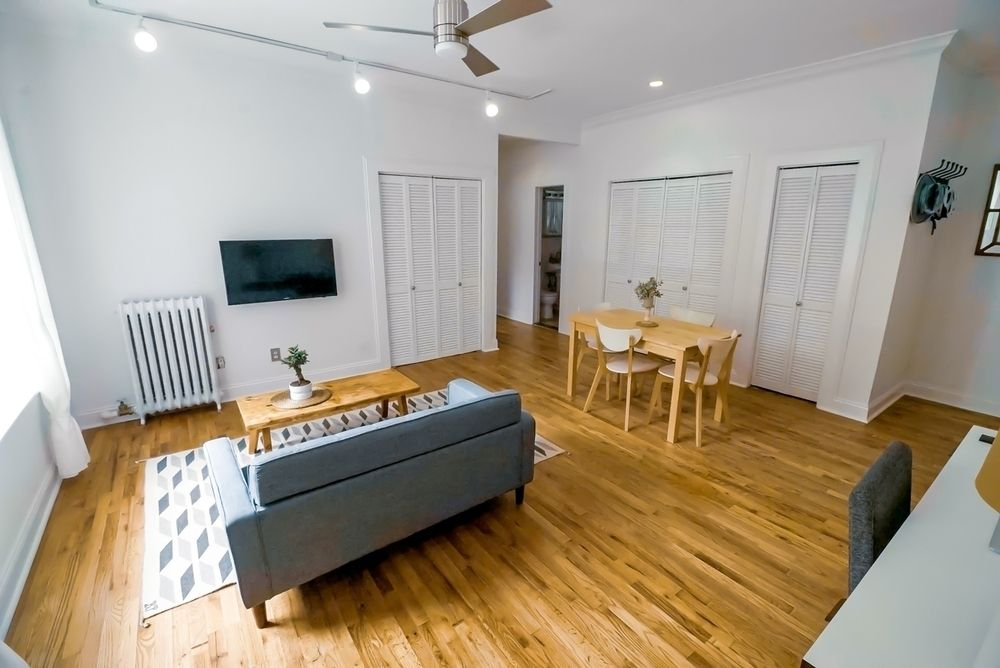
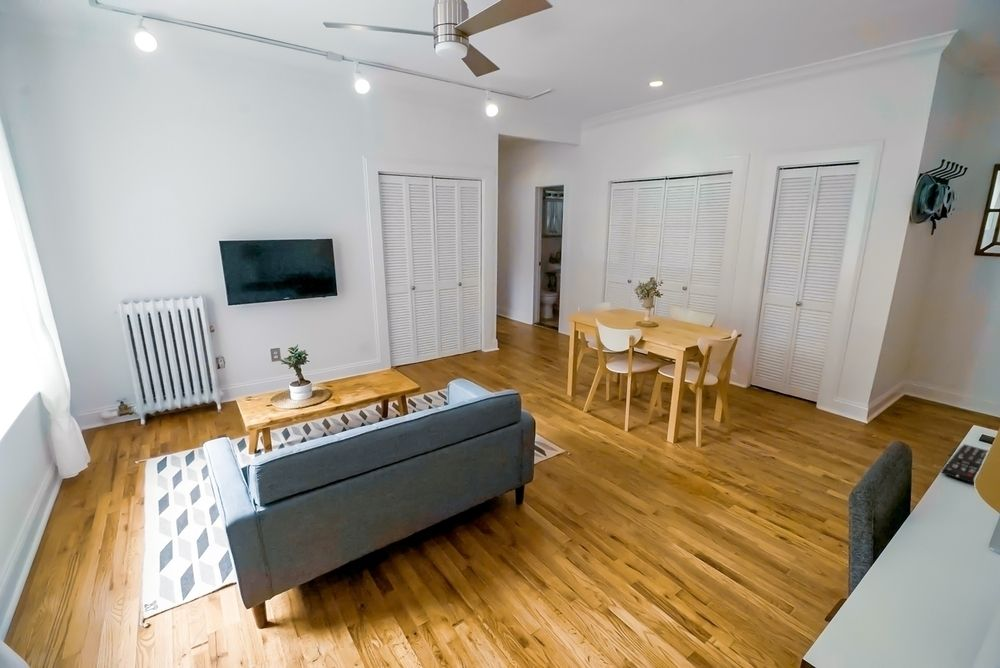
+ remote control (968, 461)
